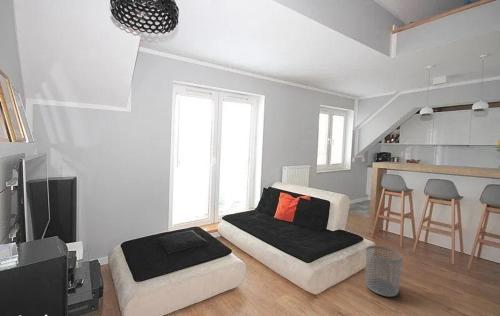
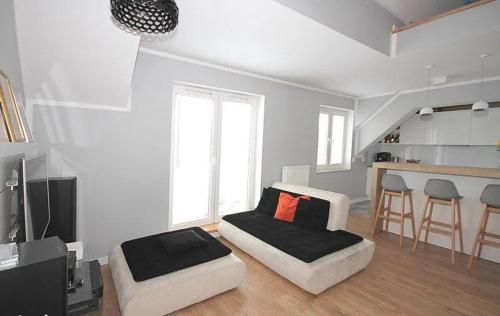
- waste bin (383, 270)
